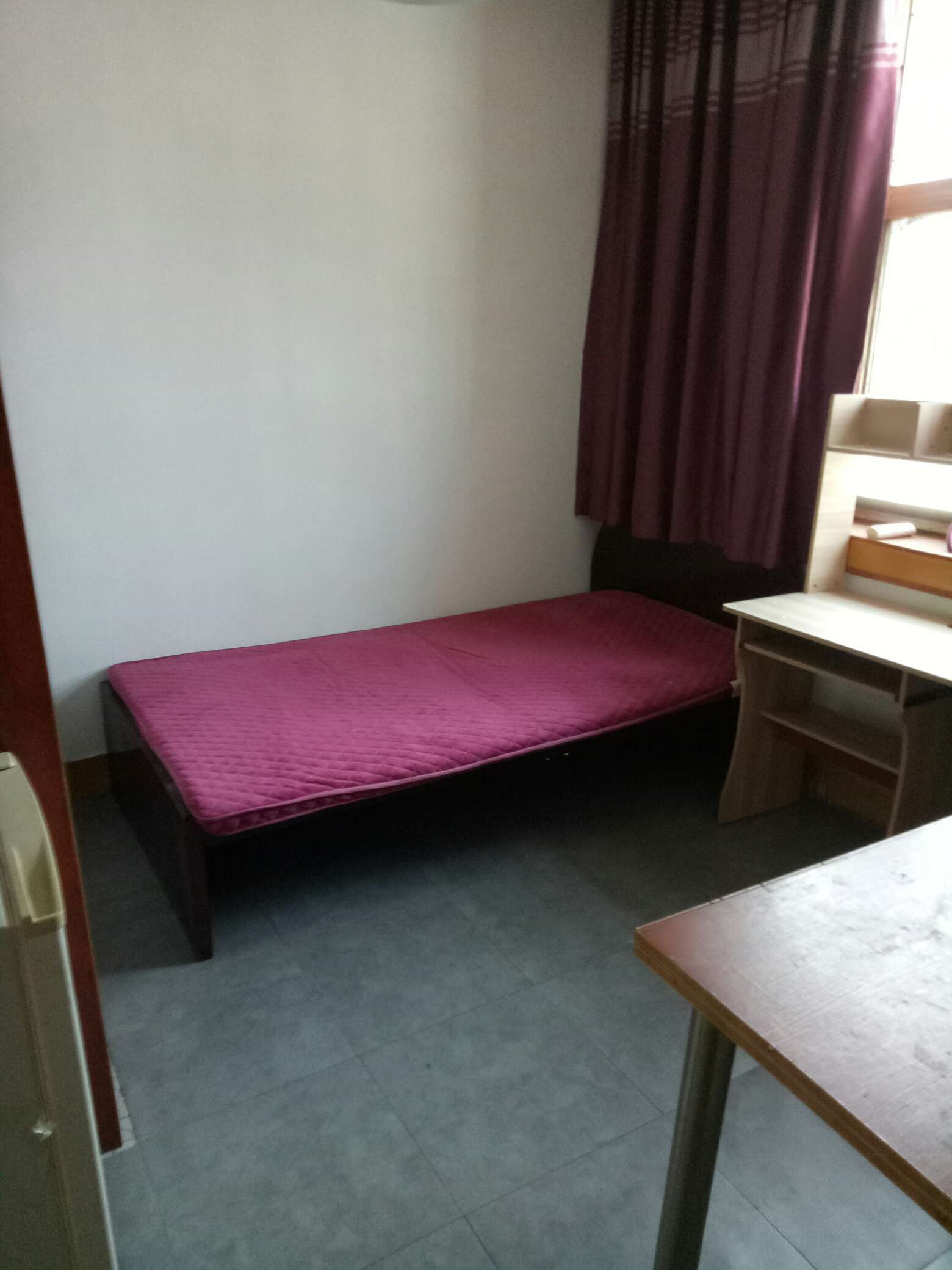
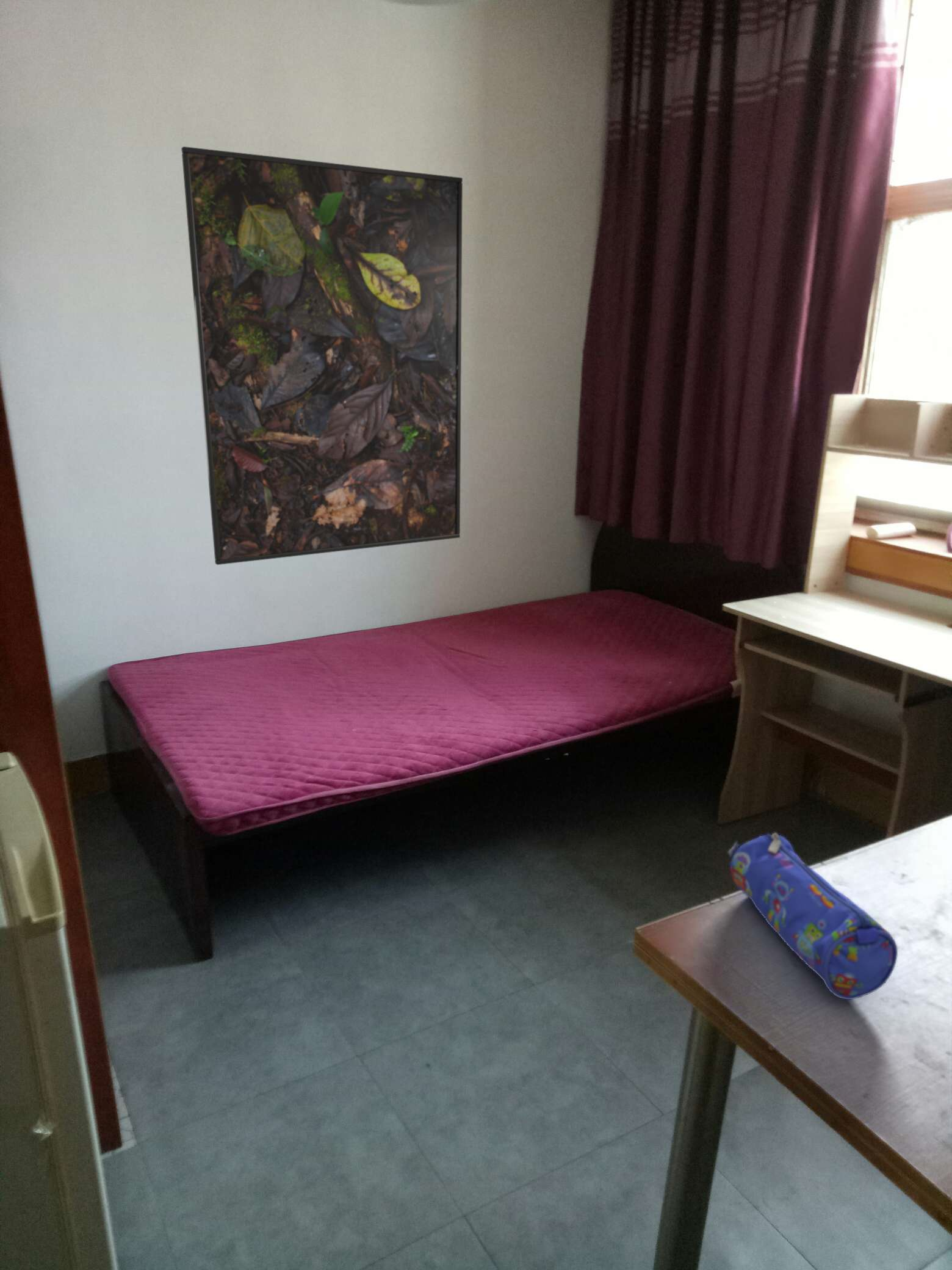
+ pencil case (806, 905)
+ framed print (339, 369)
